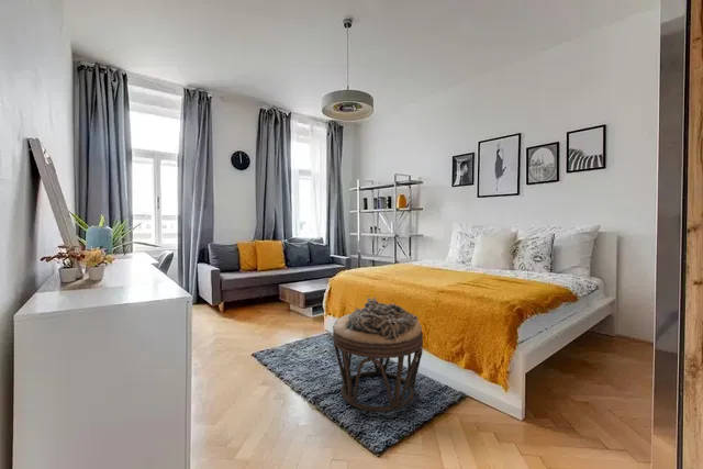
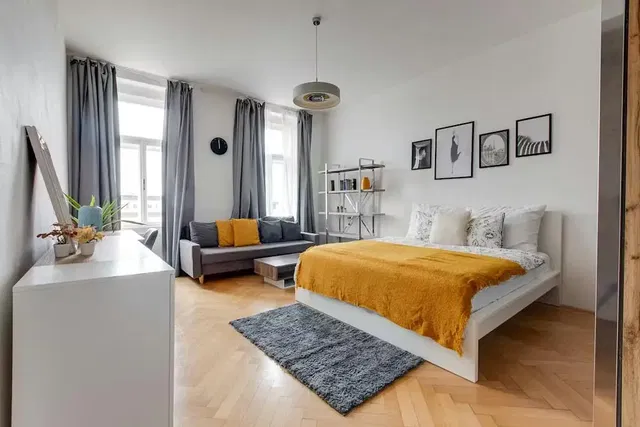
- ottoman (381, 345)
